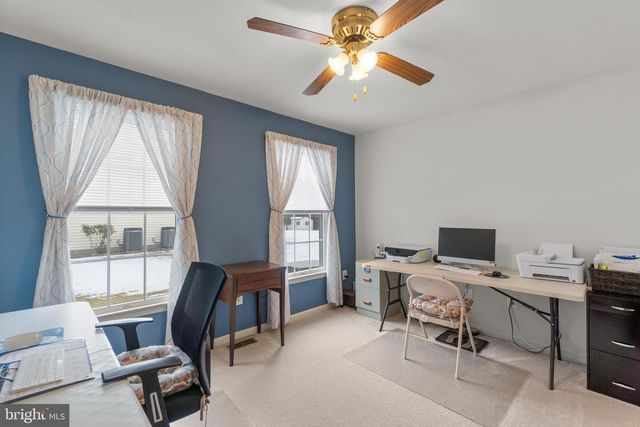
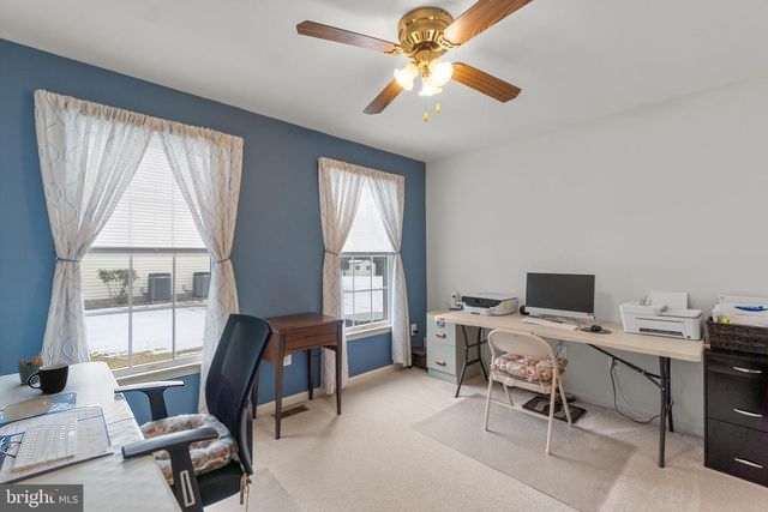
+ mug (48, 379)
+ pen holder (30, 367)
